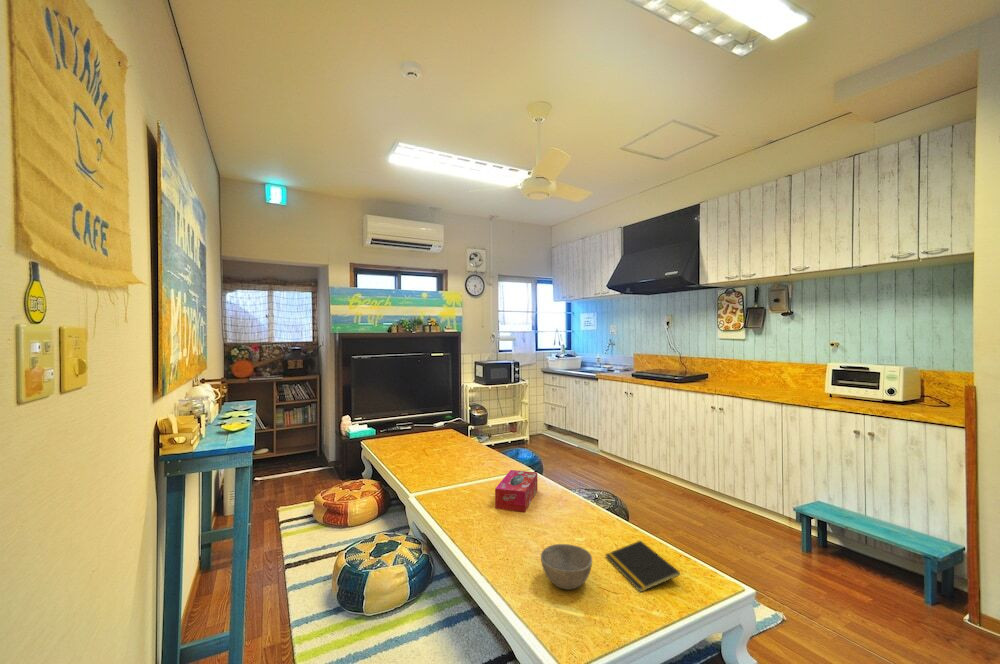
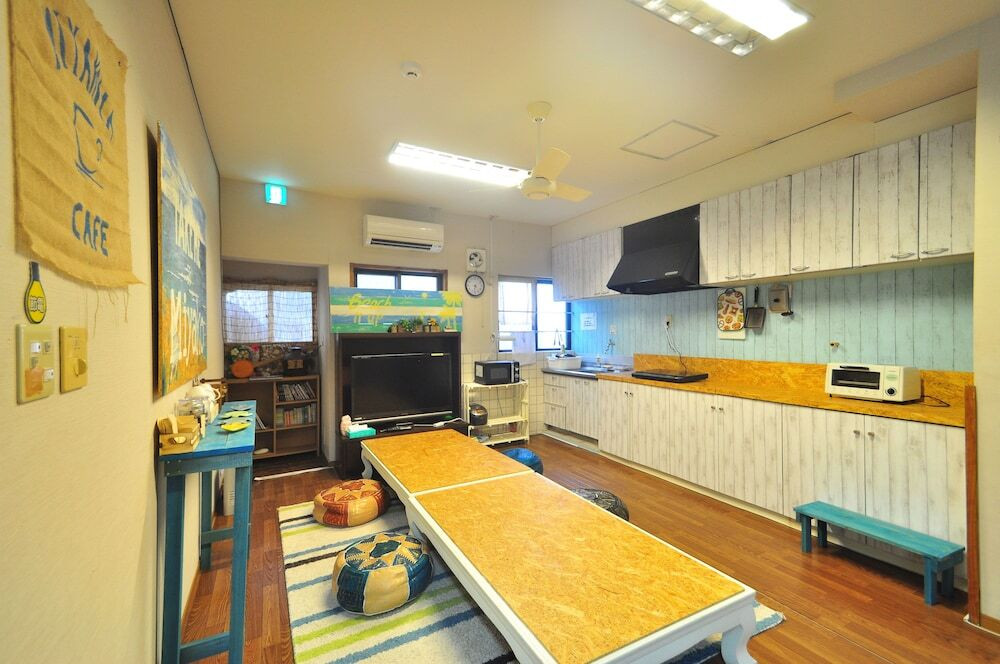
- tissue box (517, 489)
- notepad (640, 564)
- bowl (566, 570)
